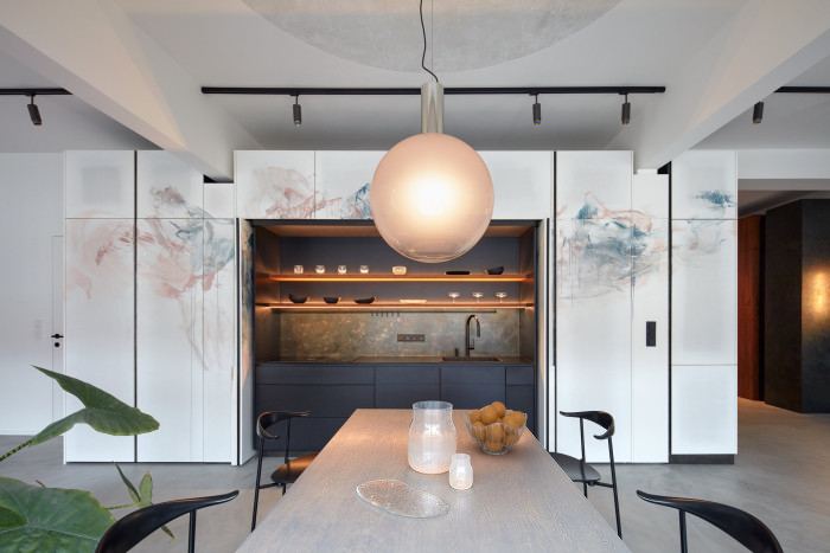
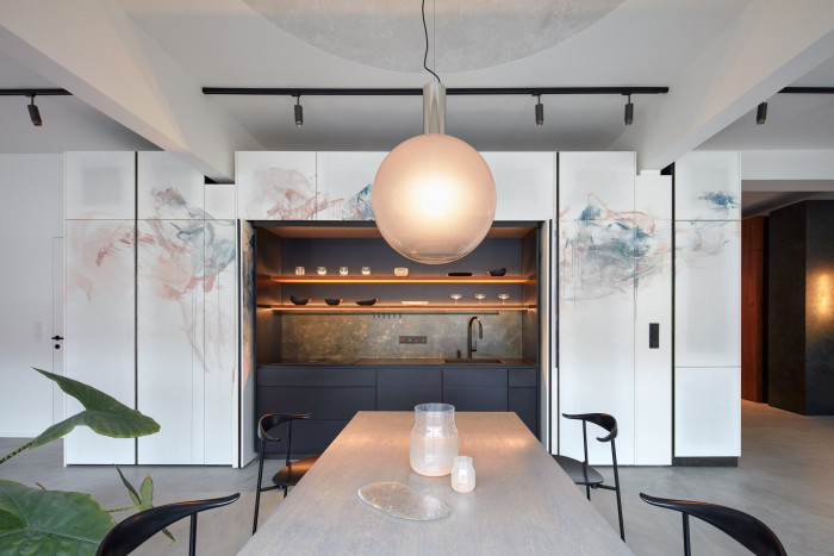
- fruit basket (494, 427)
